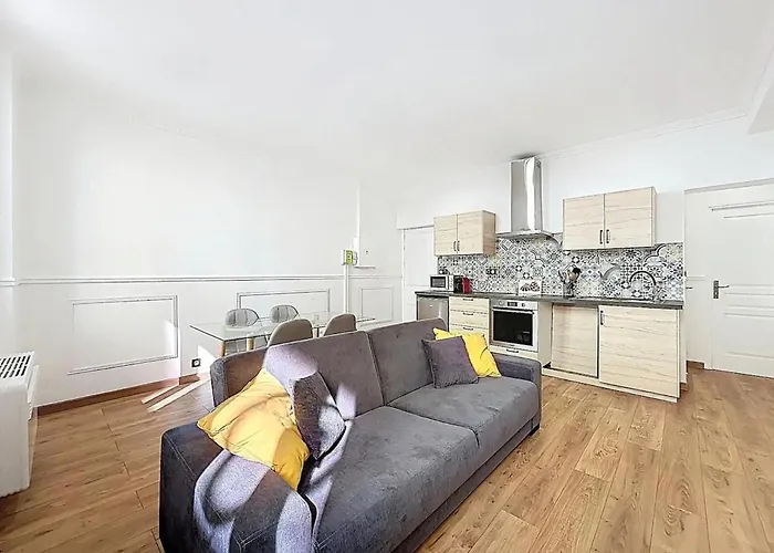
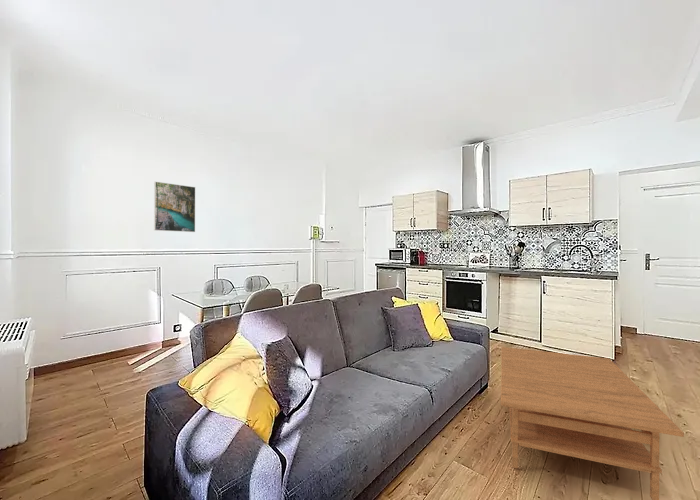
+ coffee table (564, 406)
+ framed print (175, 207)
